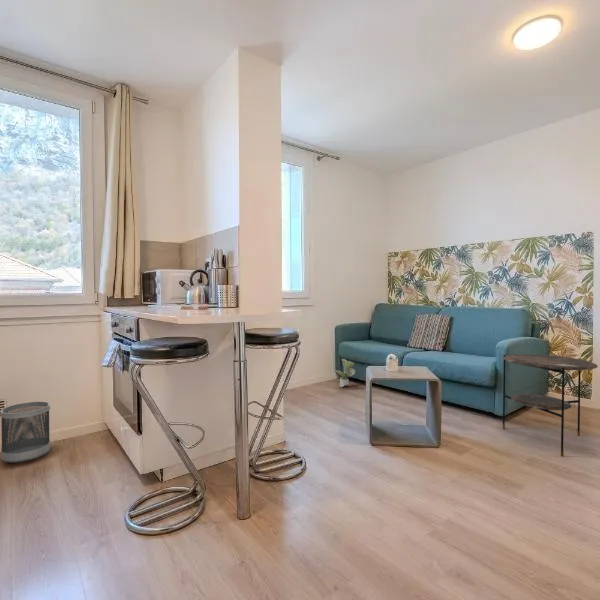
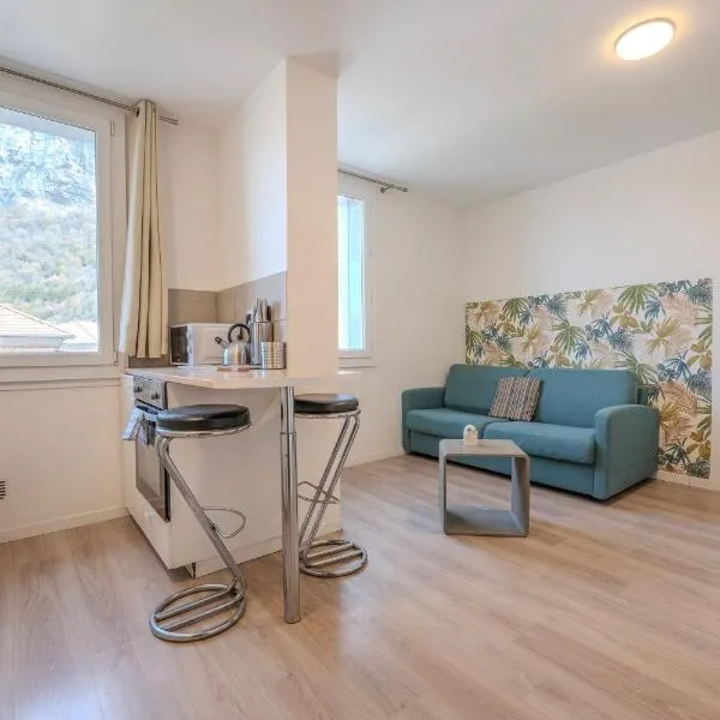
- wastebasket (26, 430)
- potted plant (346, 373)
- side table (548, 399)
